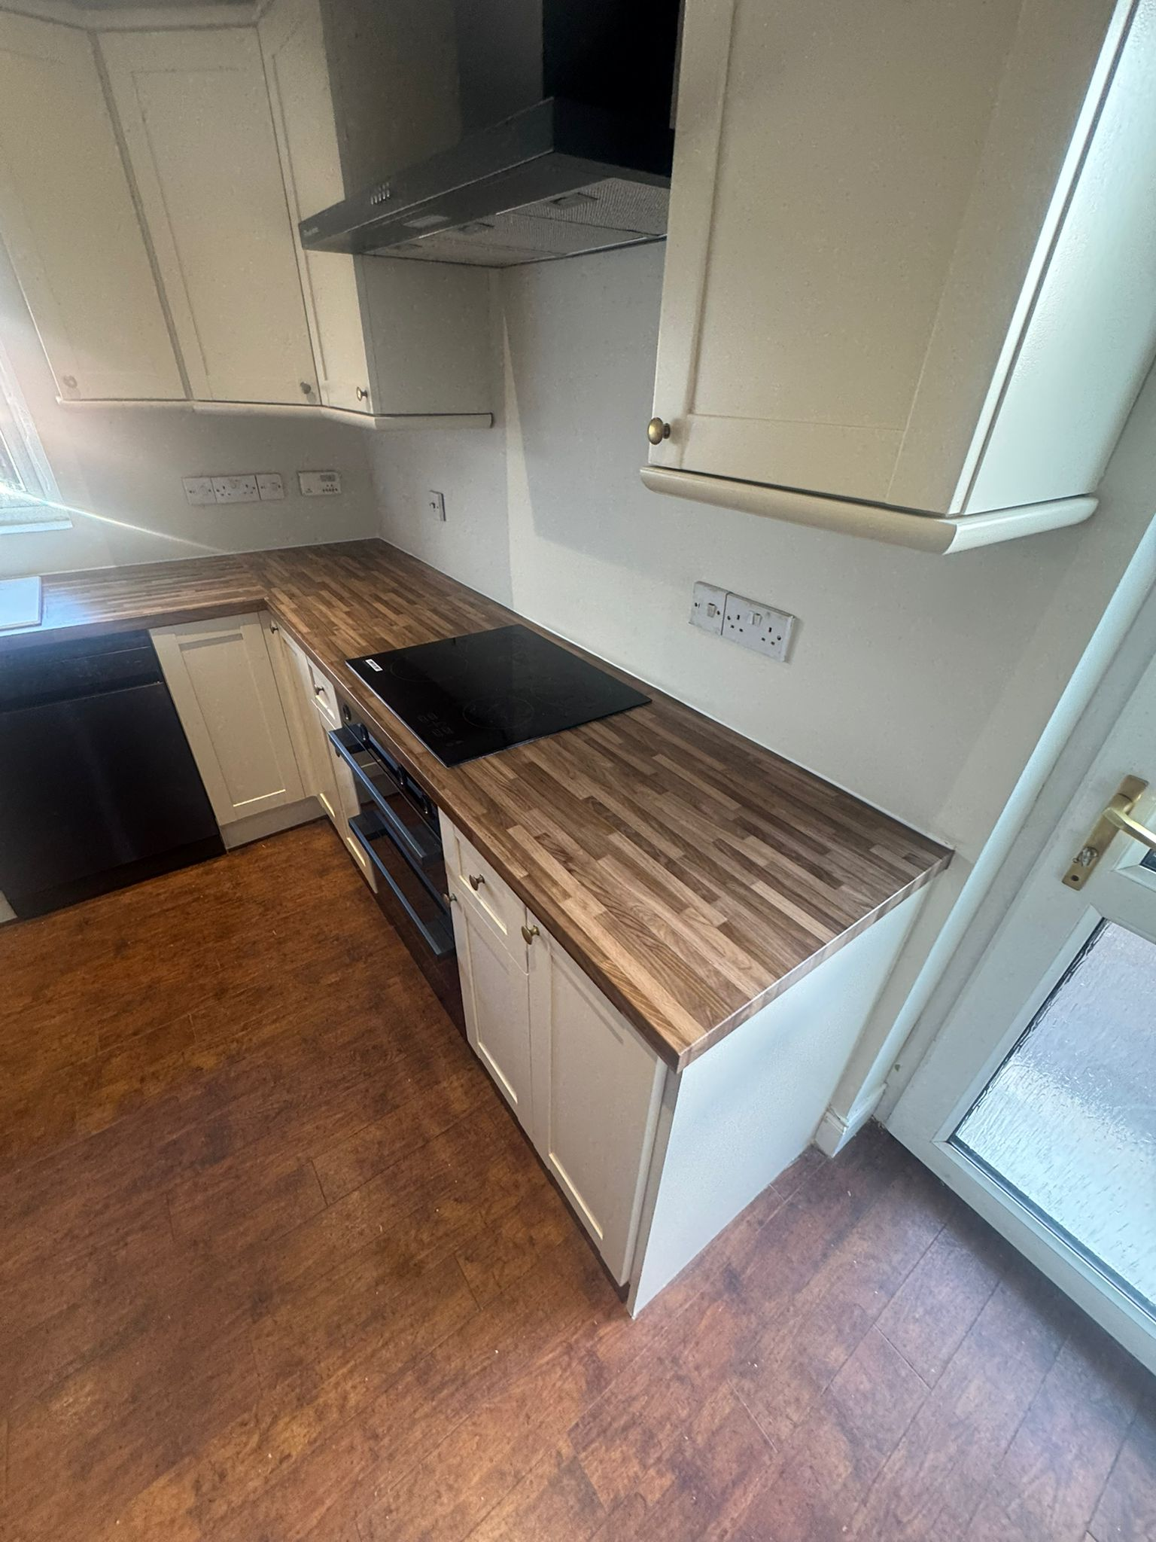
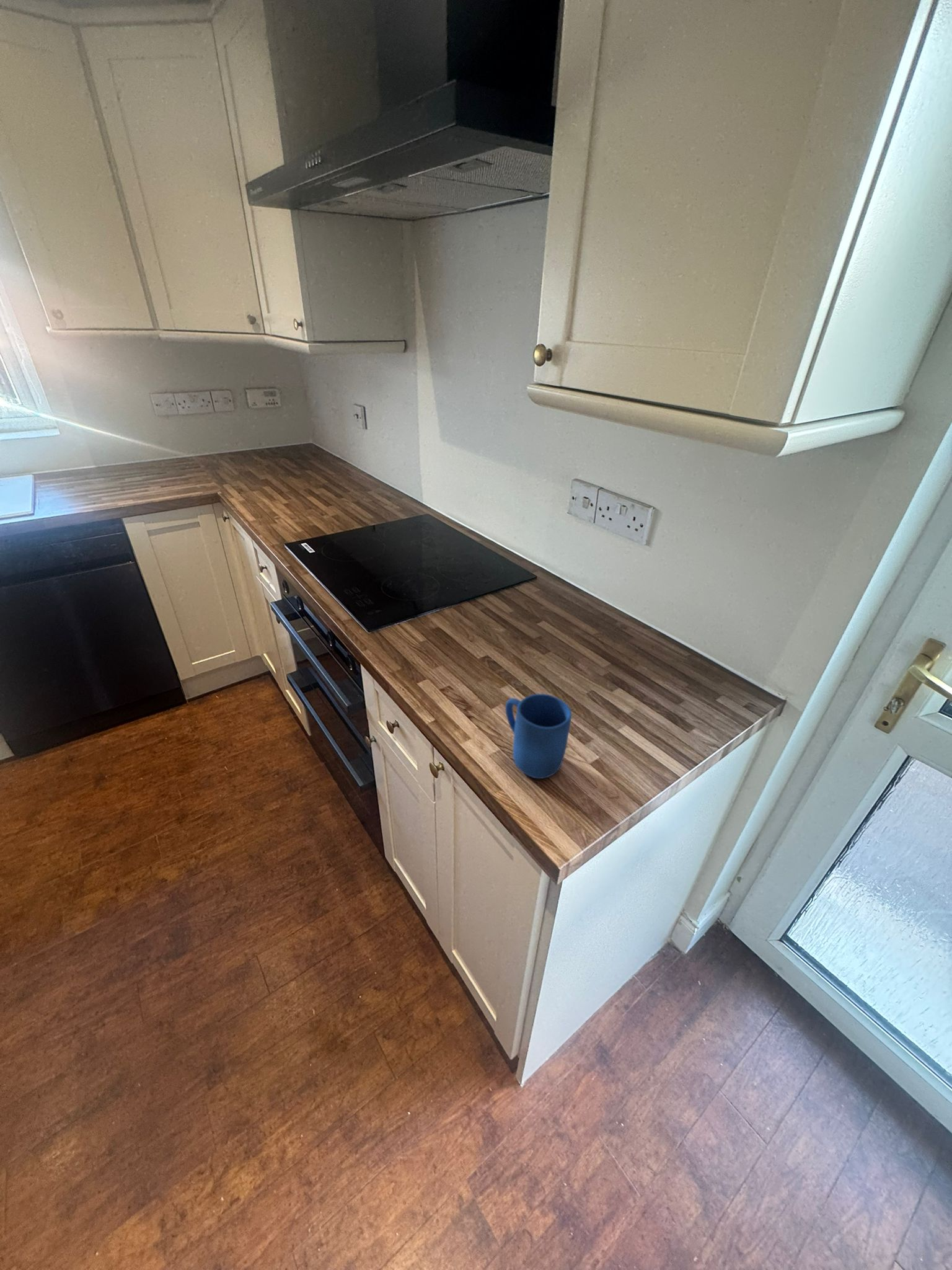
+ mug (532, 731)
